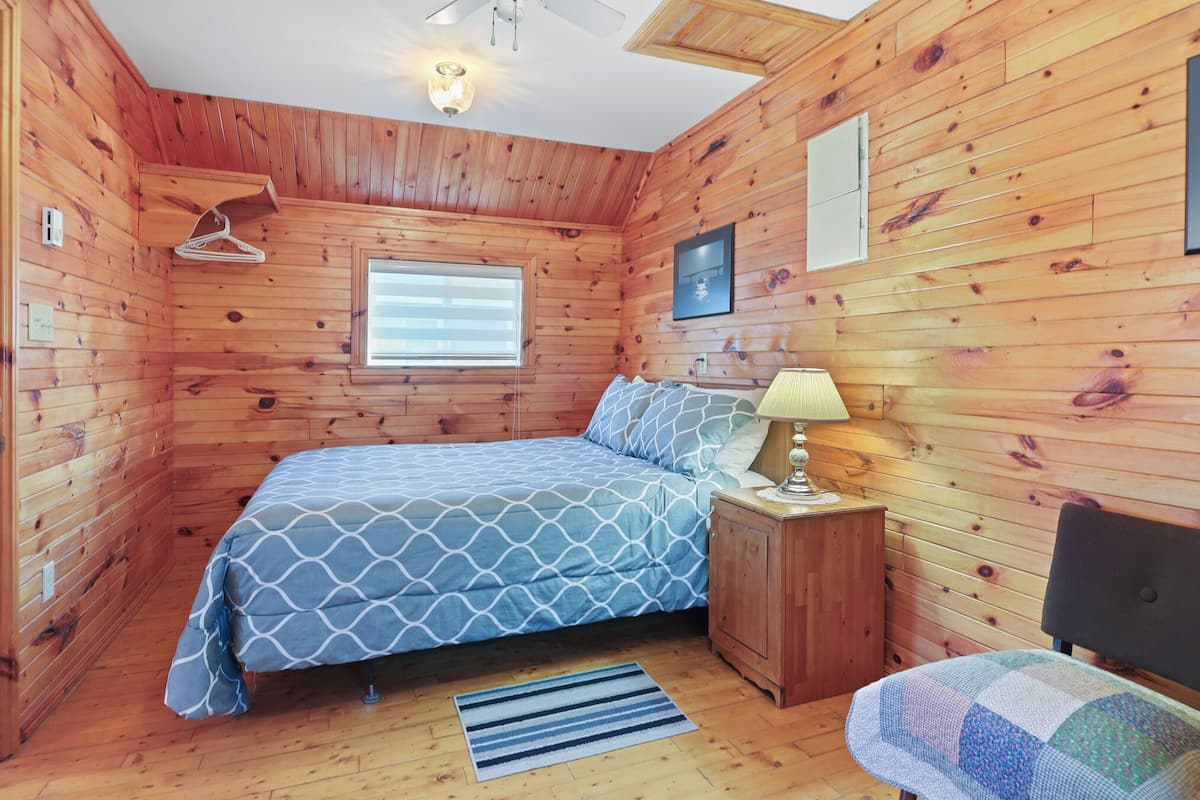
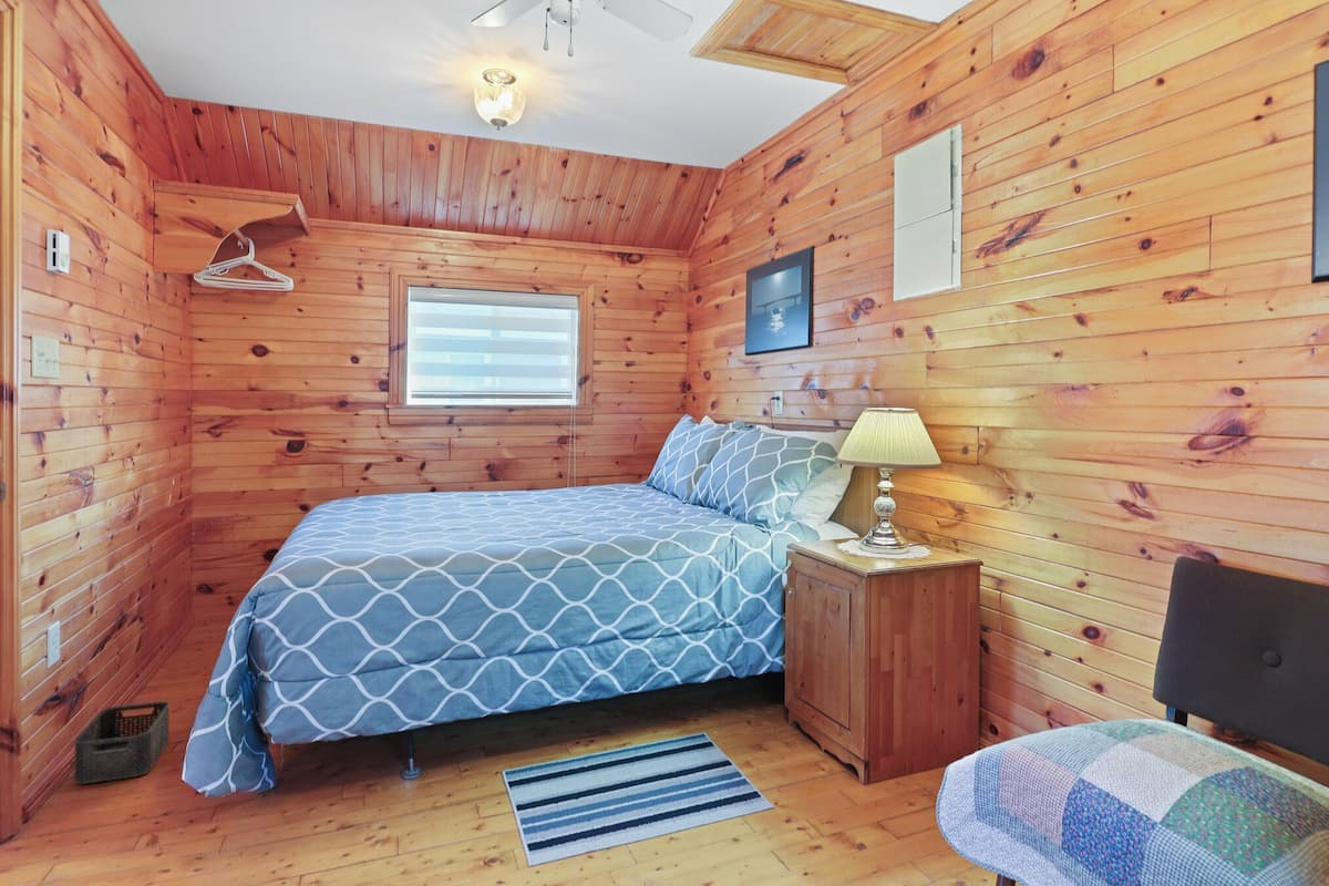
+ storage bin (124, 740)
